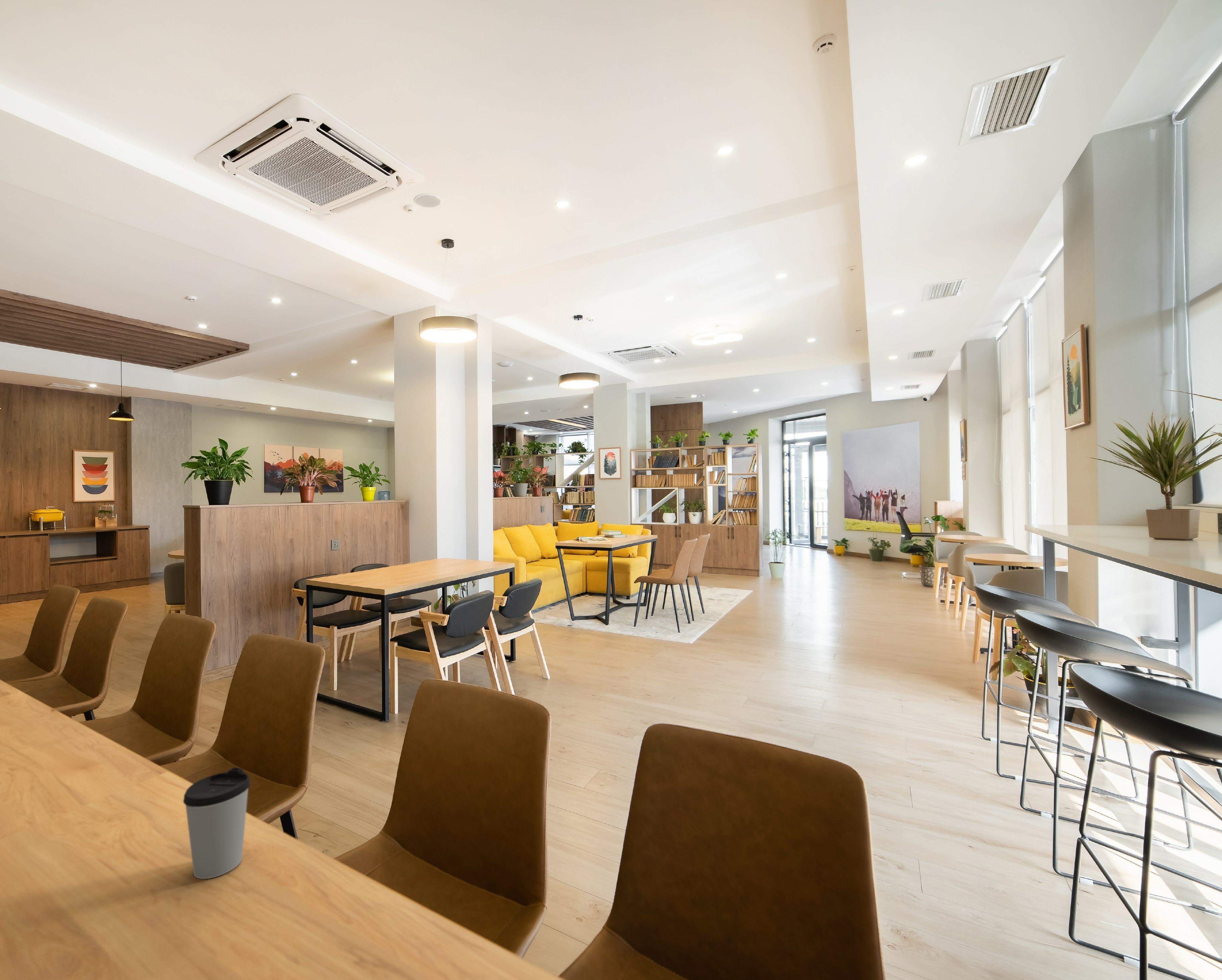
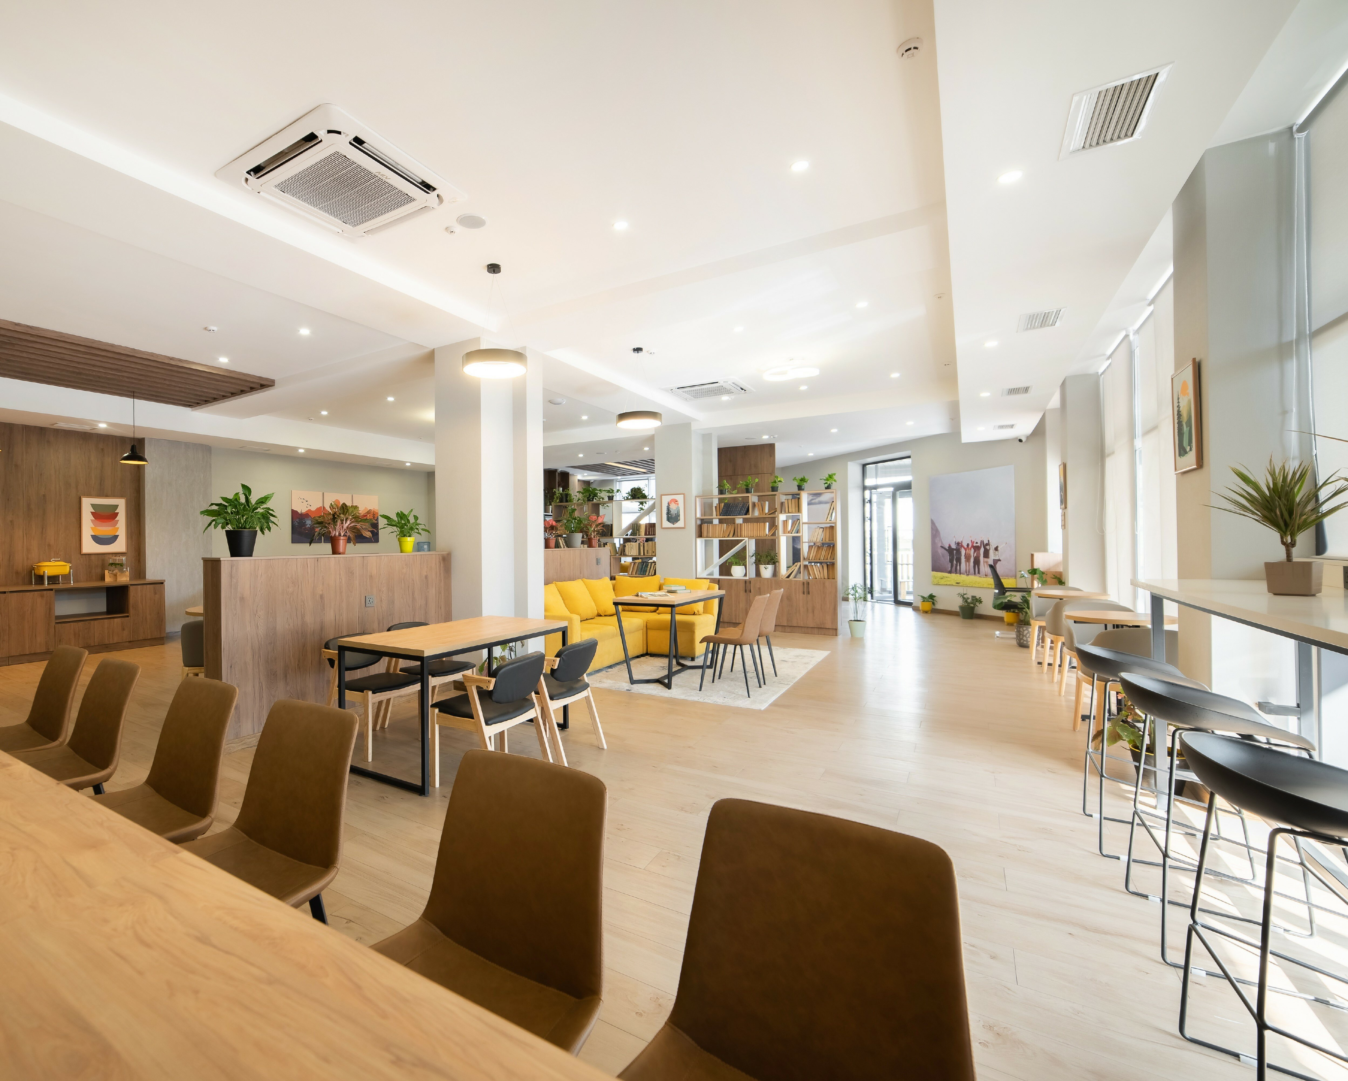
- coffee cup (218, 823)
